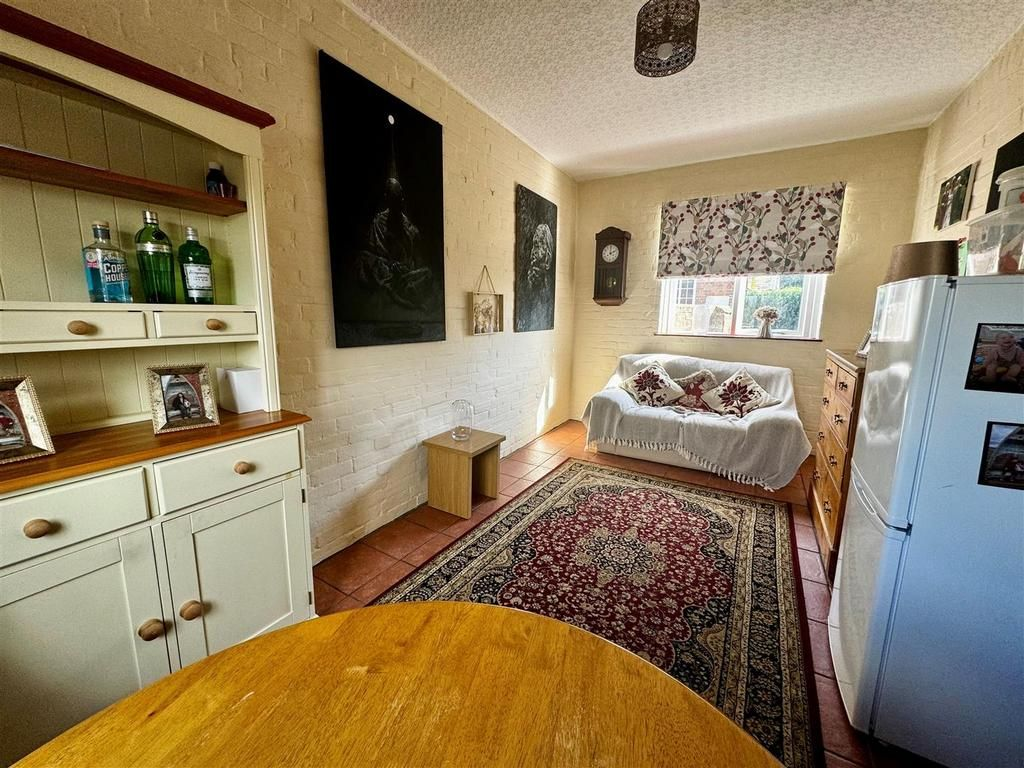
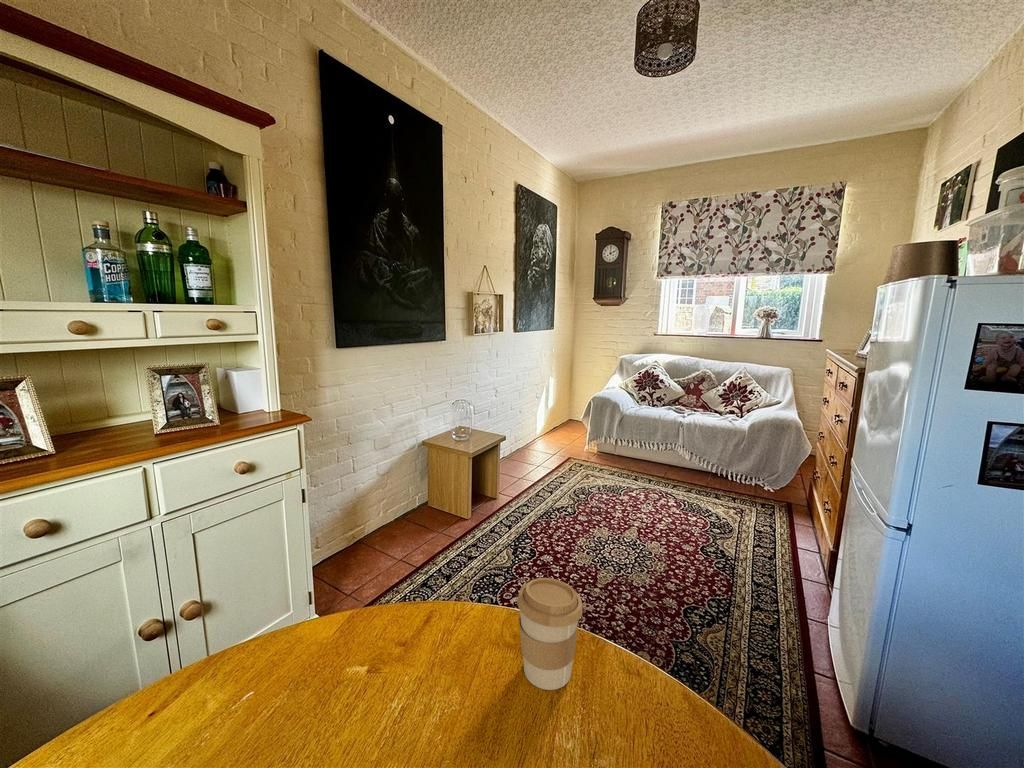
+ coffee cup (548, 629)
